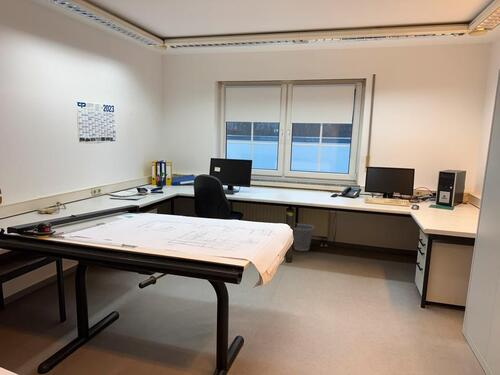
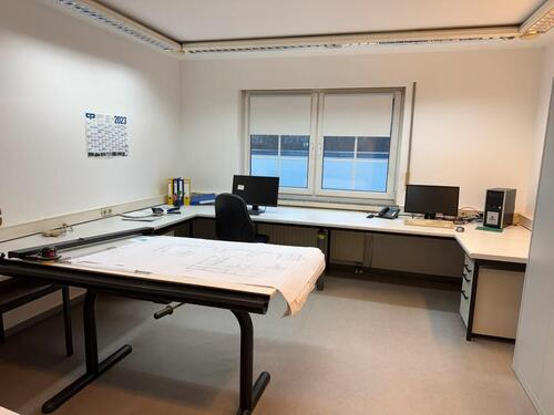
- wastebasket (302, 237)
